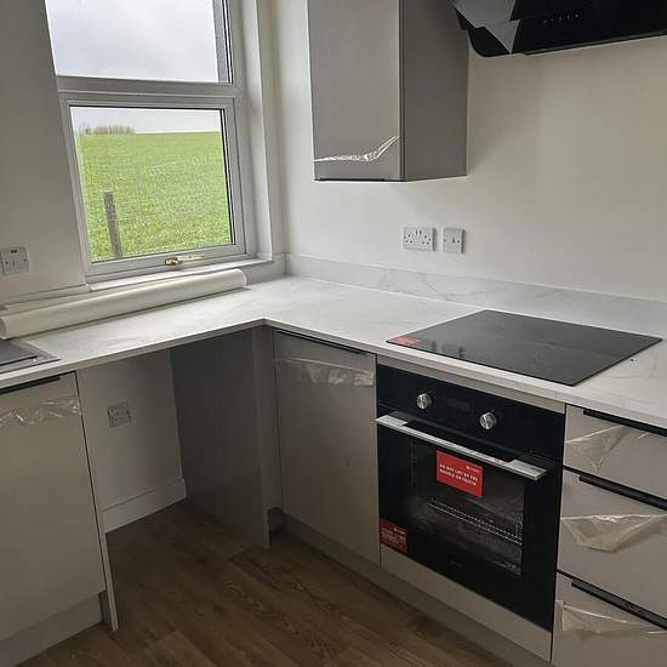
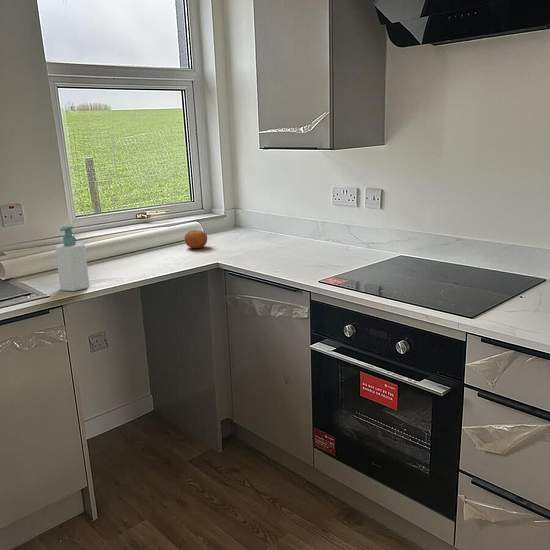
+ soap bottle (71, 257)
+ fruit (195, 239)
